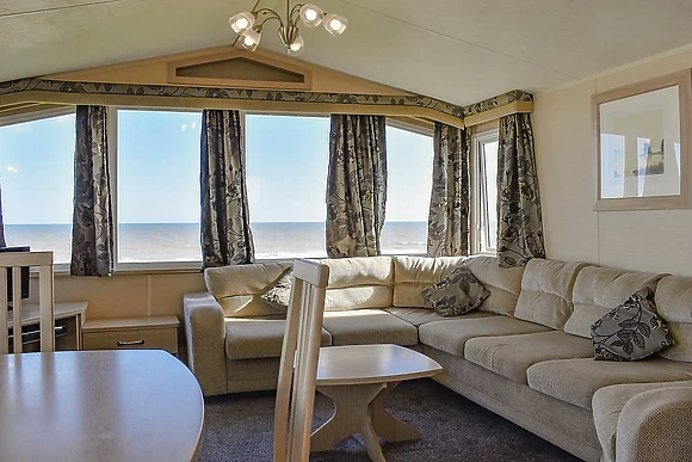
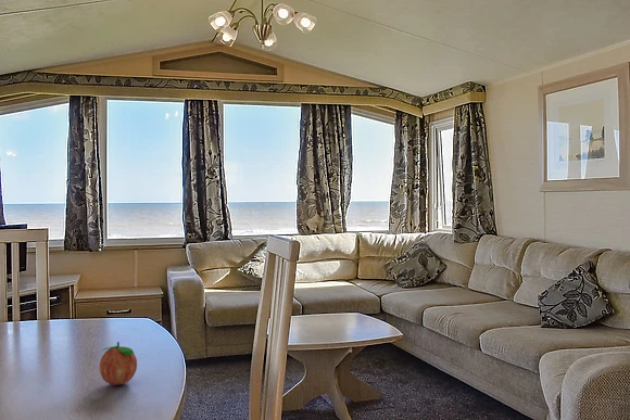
+ fruit (118, 362)
